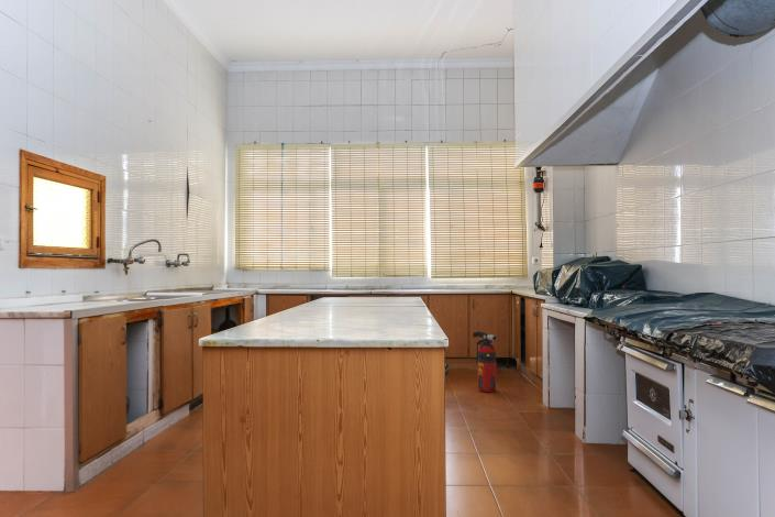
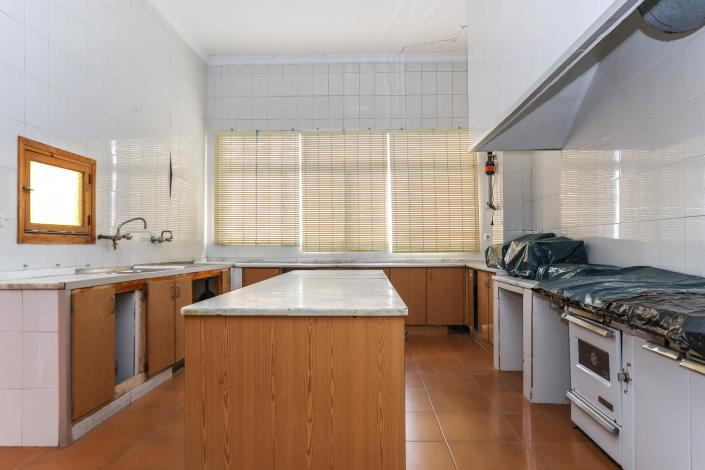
- fire extinguisher (484, 361)
